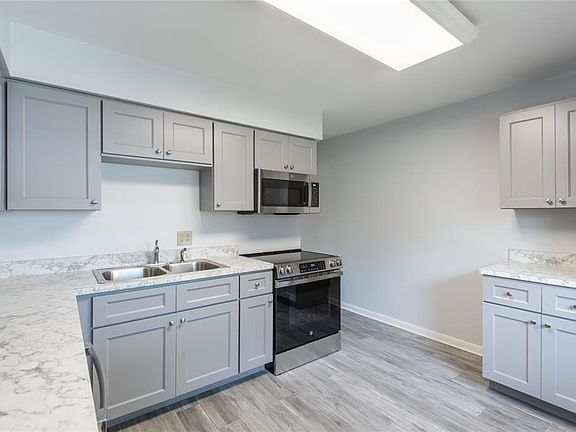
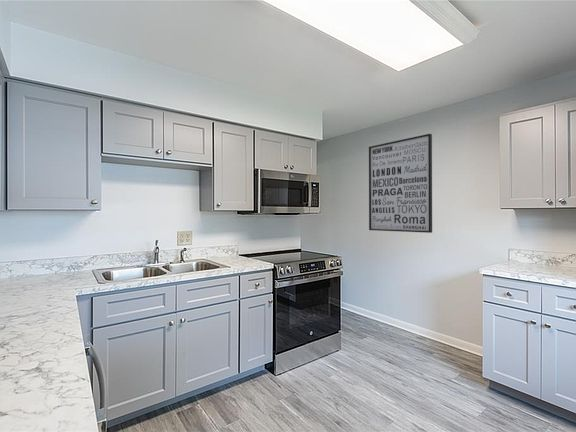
+ wall art (397, 186)
